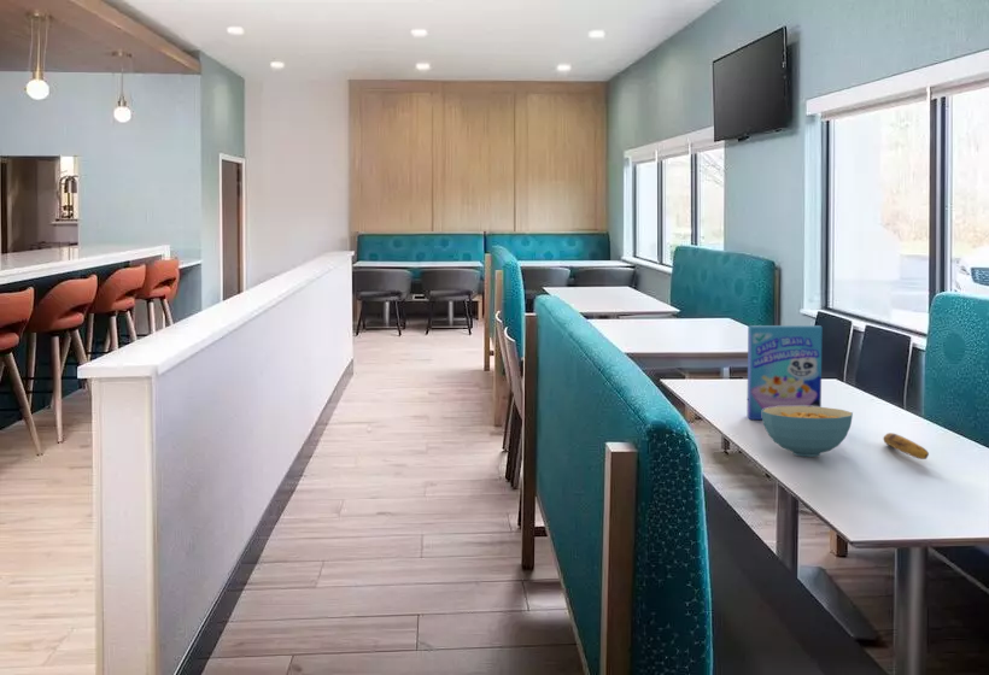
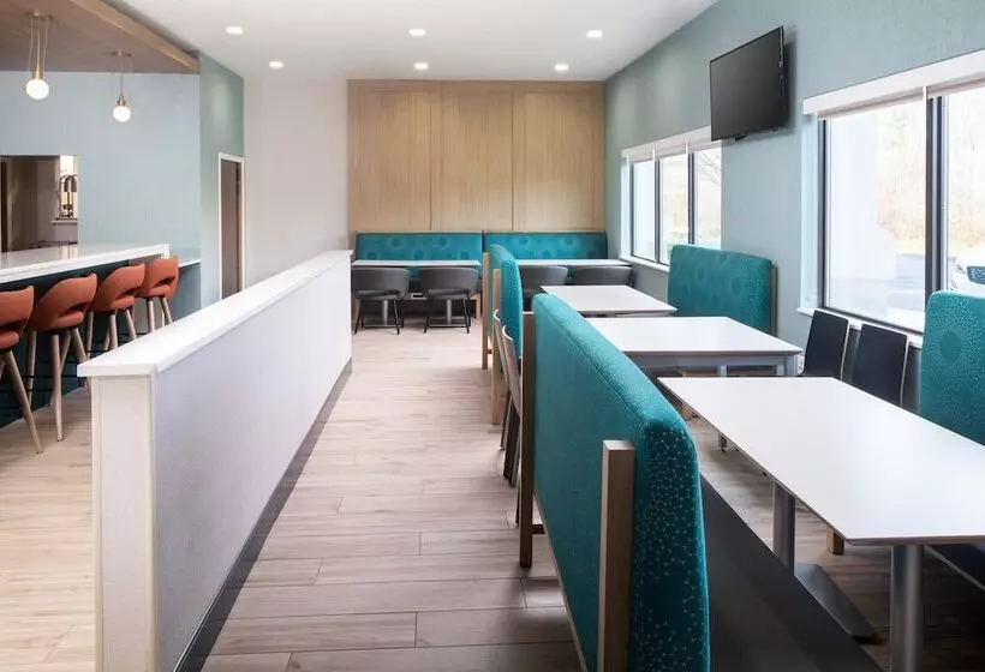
- cereal bowl (806, 433)
- cereal box (784, 371)
- banana (903, 444)
